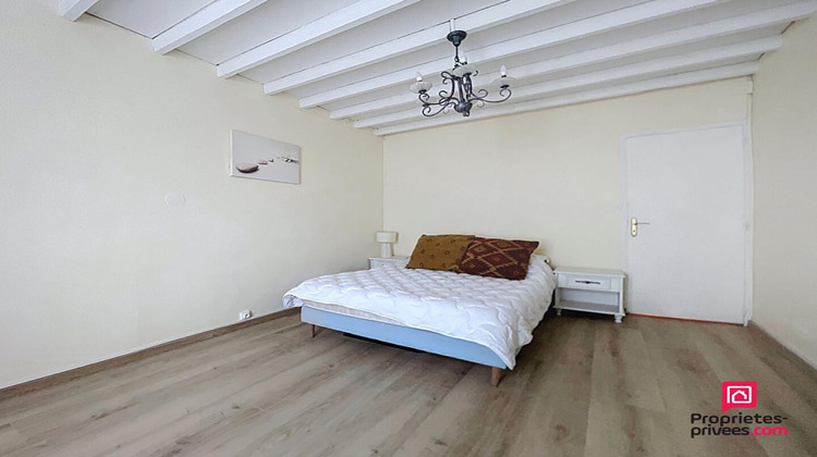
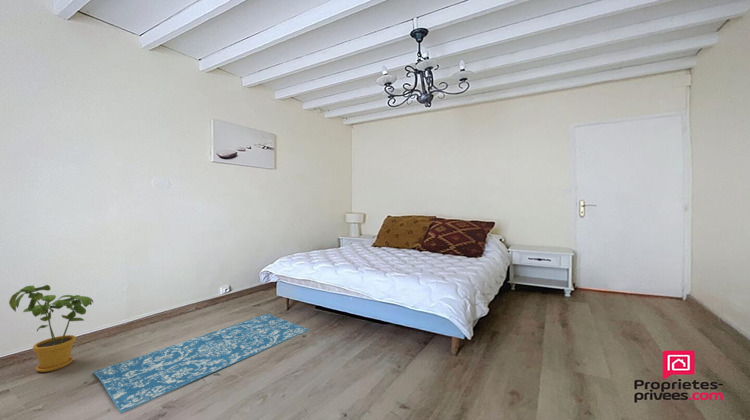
+ rug (217, 347)
+ house plant (49, 320)
